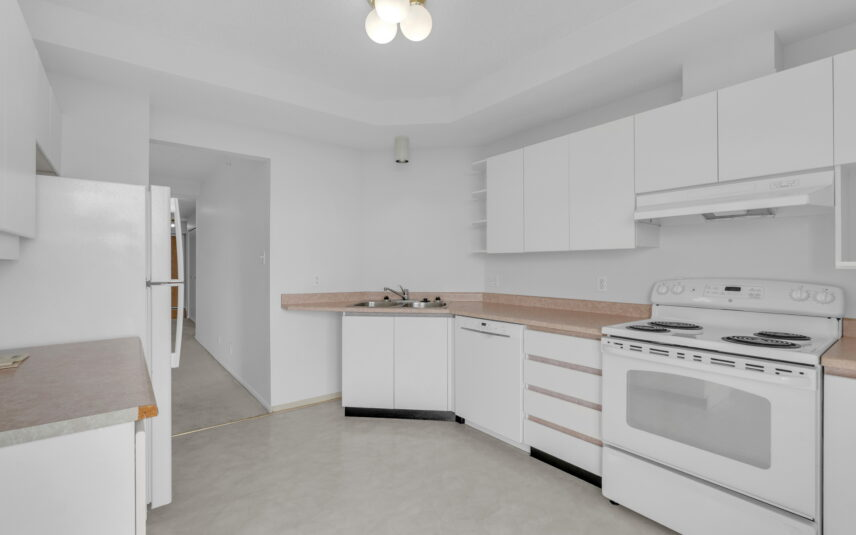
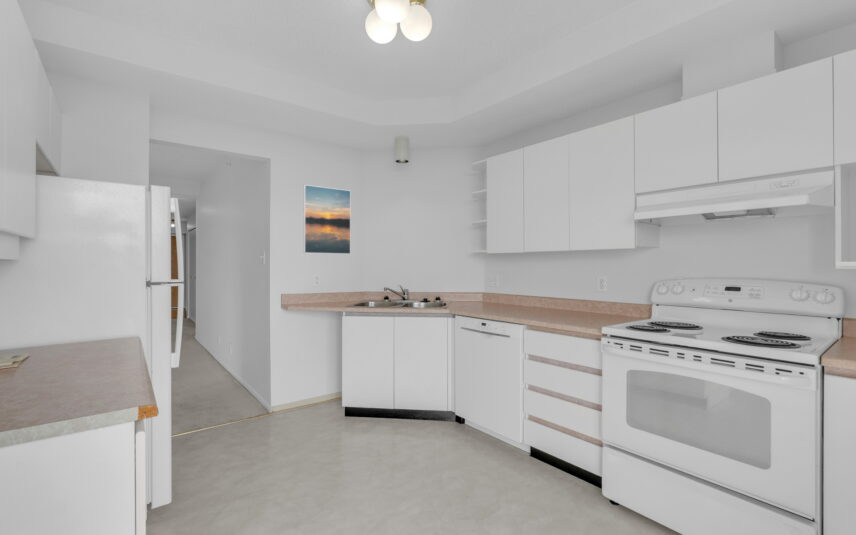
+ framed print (327, 220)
